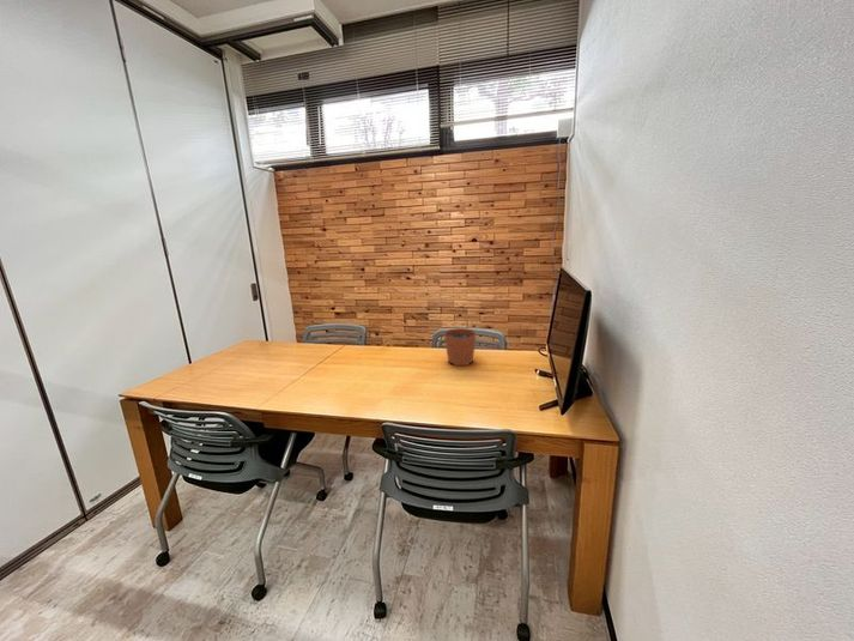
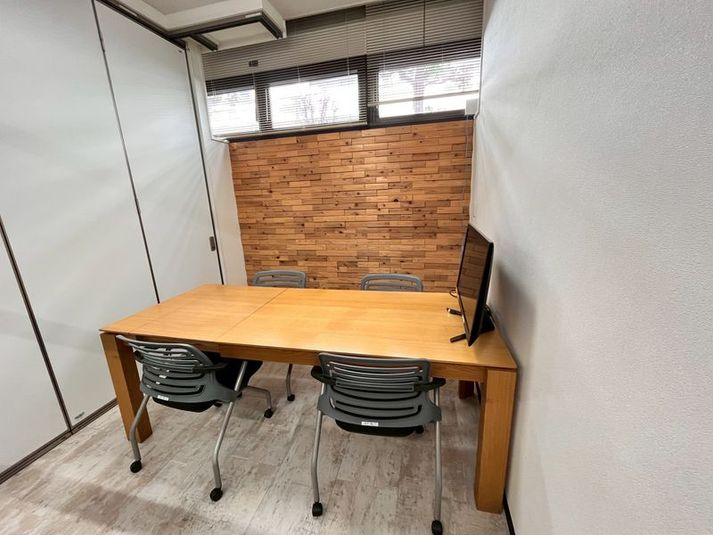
- plant pot (460, 340)
